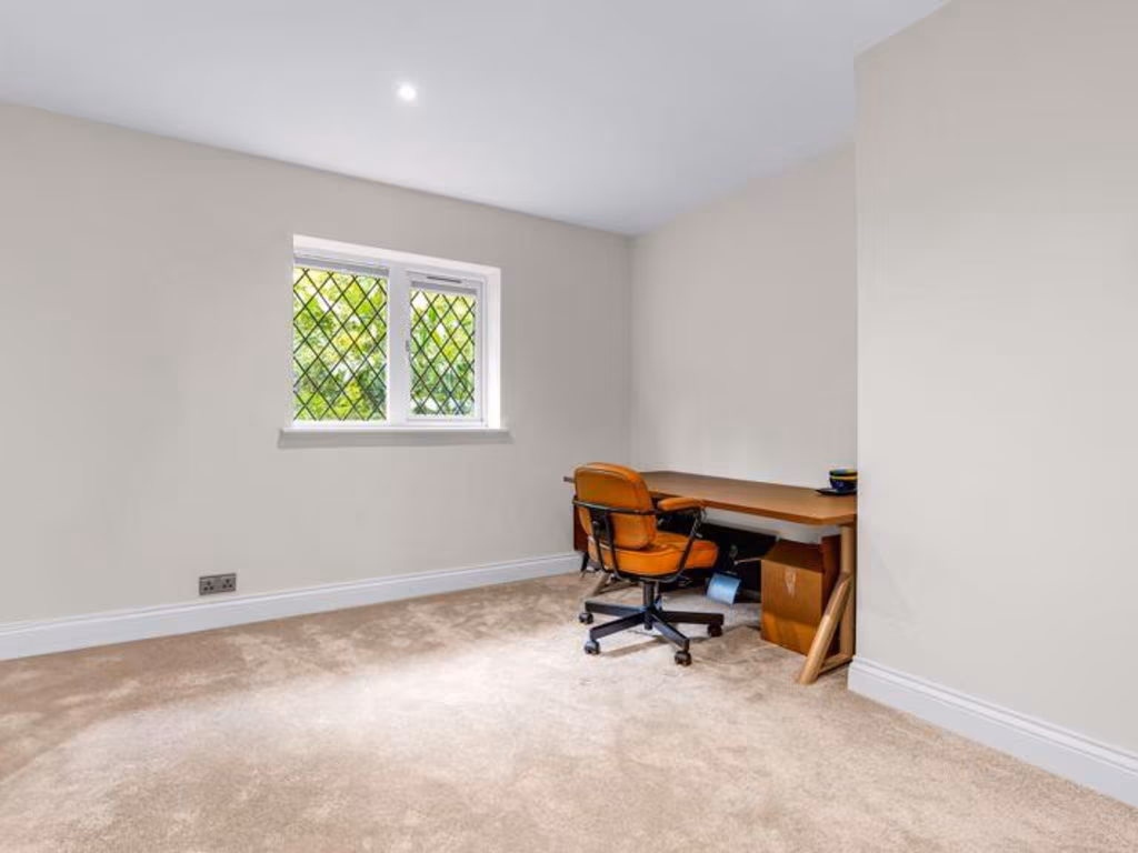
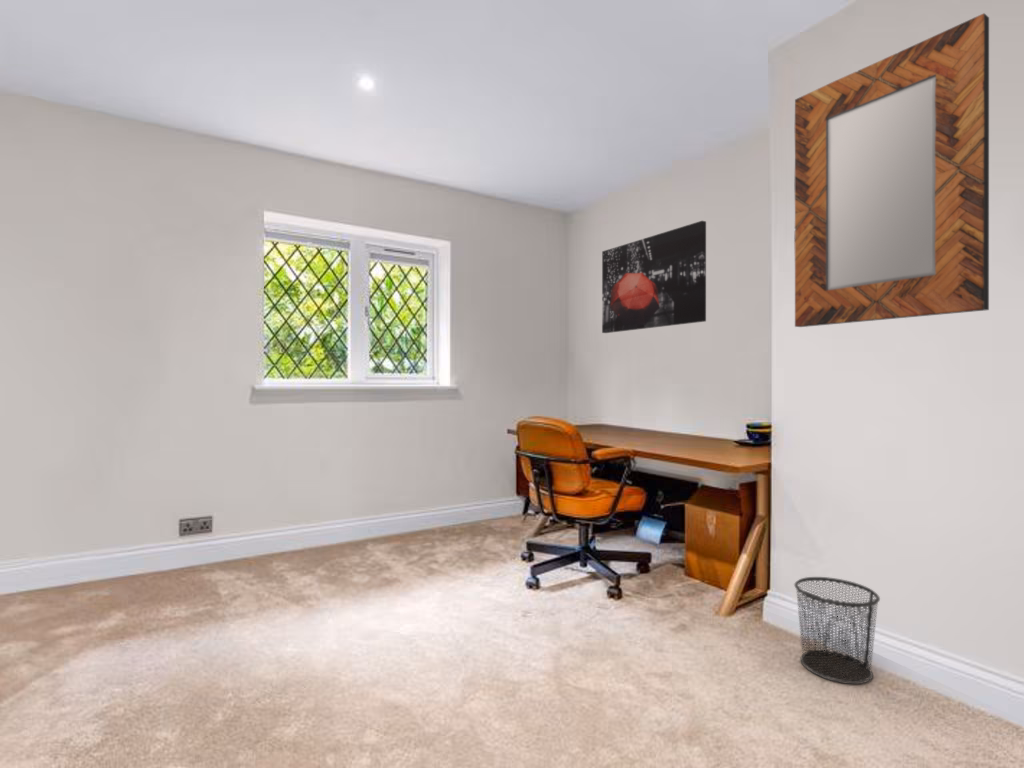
+ home mirror (879, 191)
+ waste bin (836, 628)
+ wall art (648, 282)
